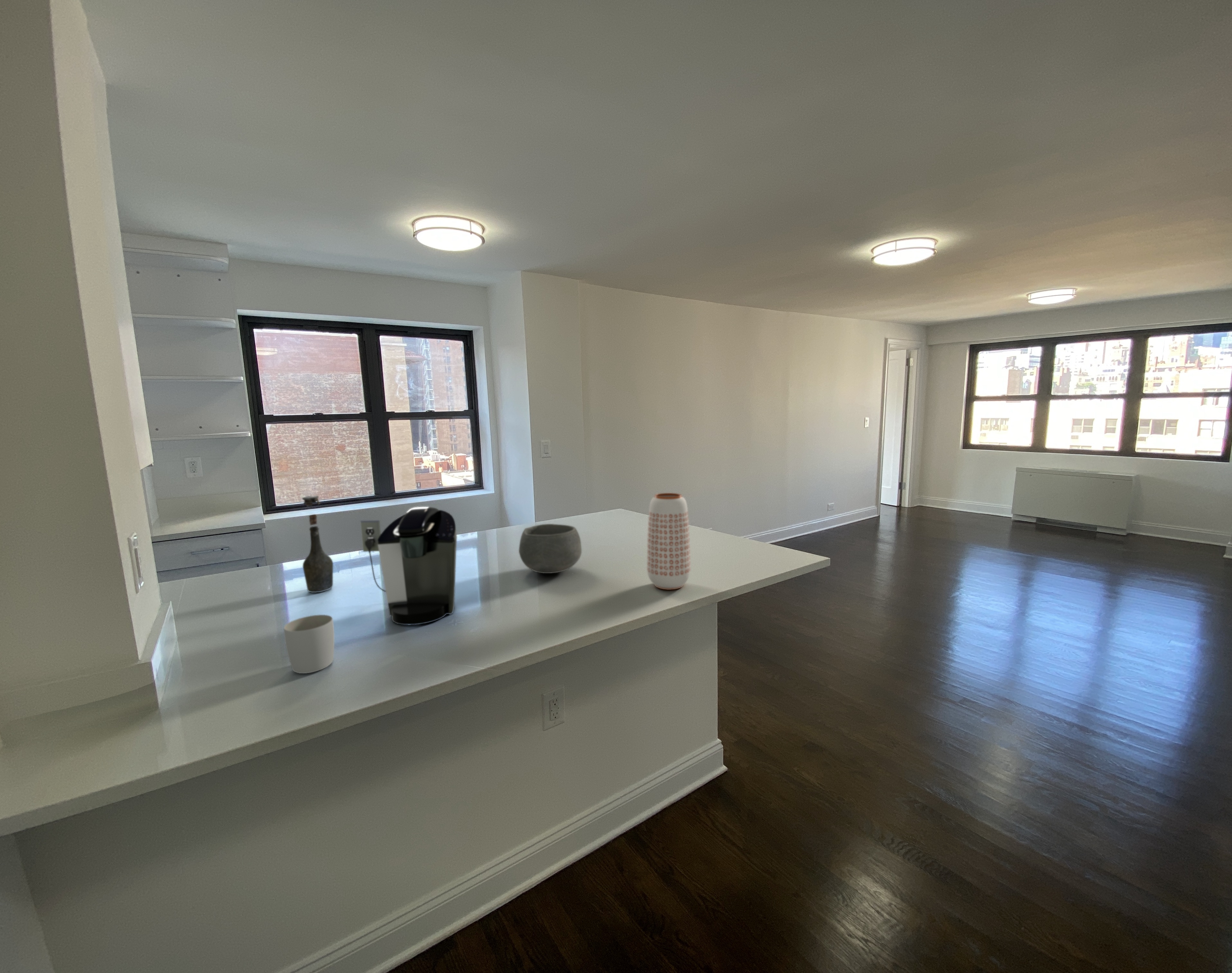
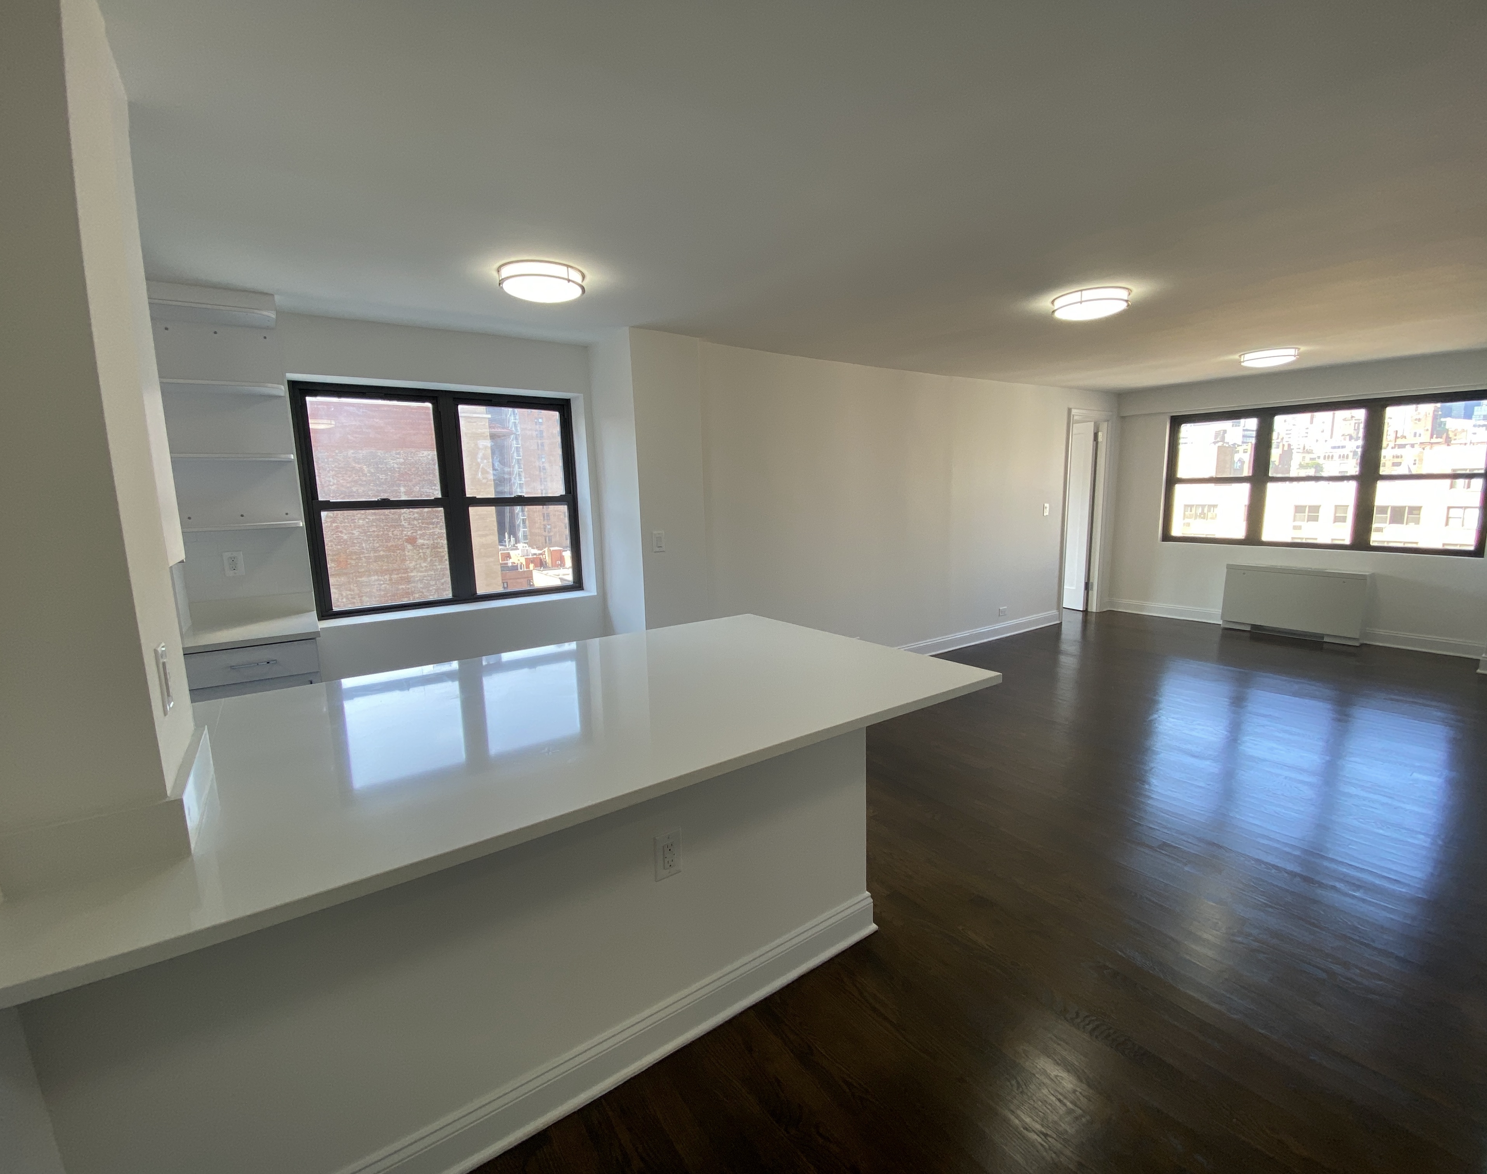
- planter (668, 541)
- coffee maker (402, 560)
- bowl (550, 550)
- mug (312, 641)
- bottle (316, 543)
